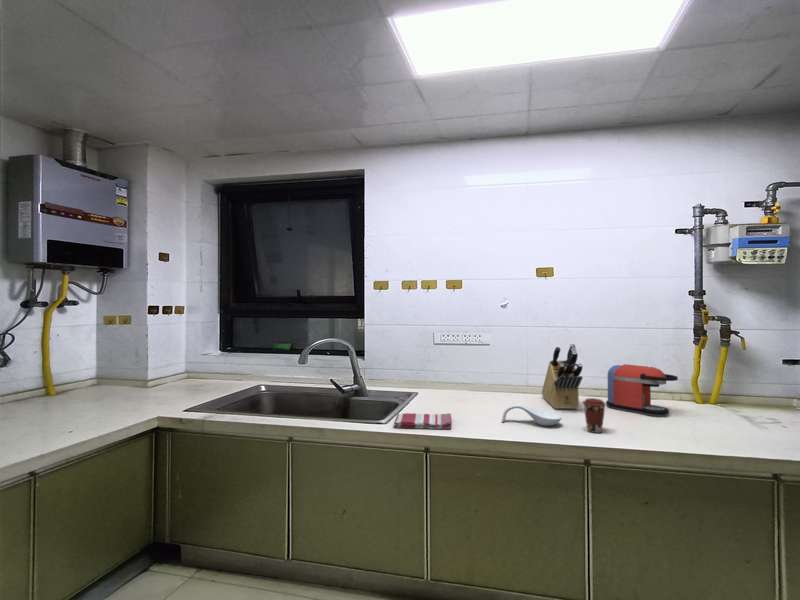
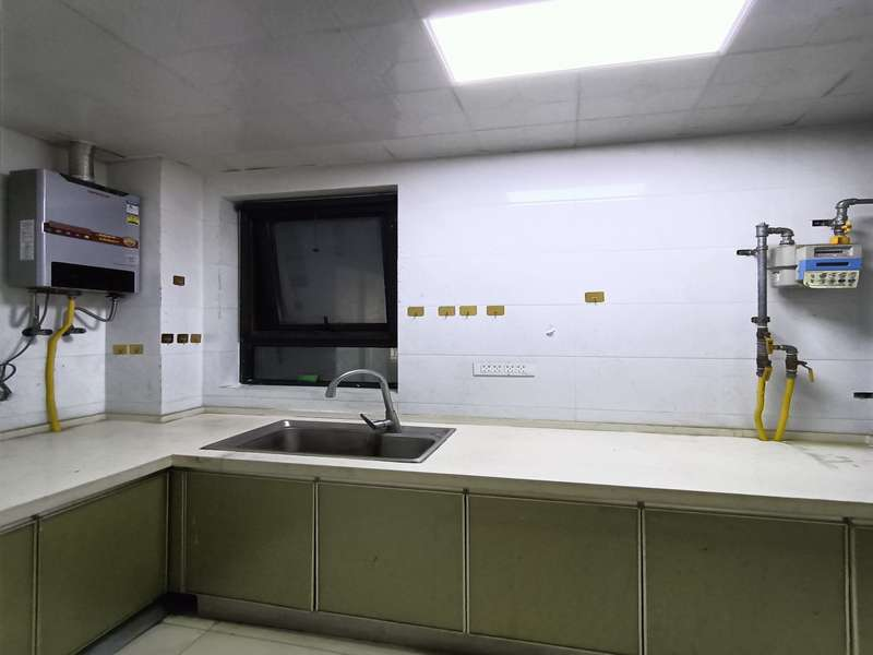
- coffee maker (640, 388)
- coffee cup (594, 415)
- spoon rest (531, 414)
- dish towel (423, 419)
- knife block (561, 373)
